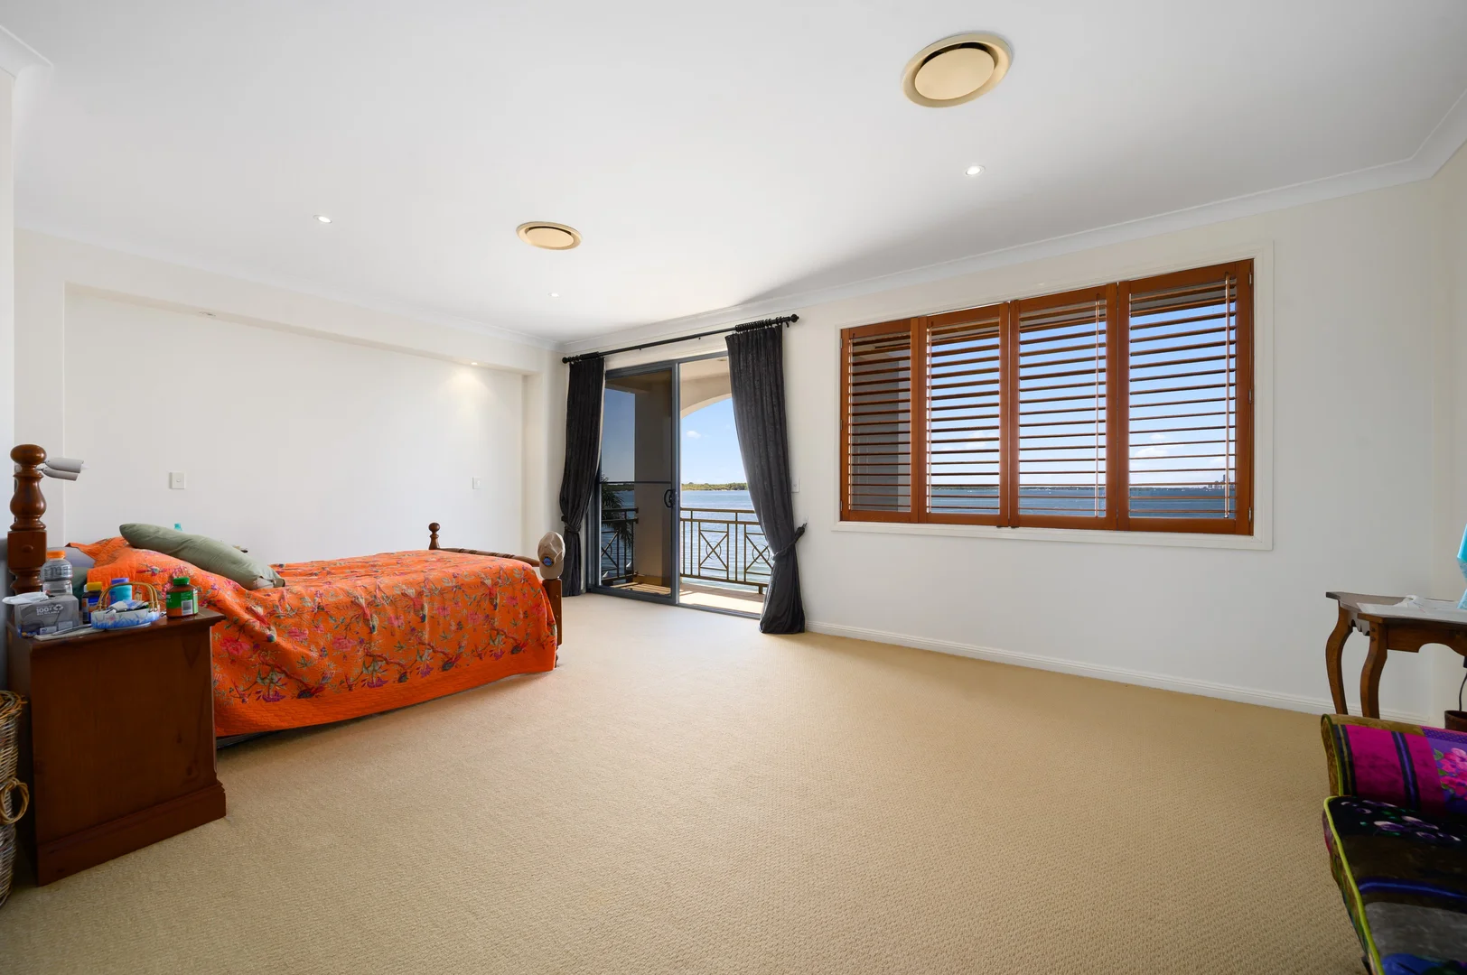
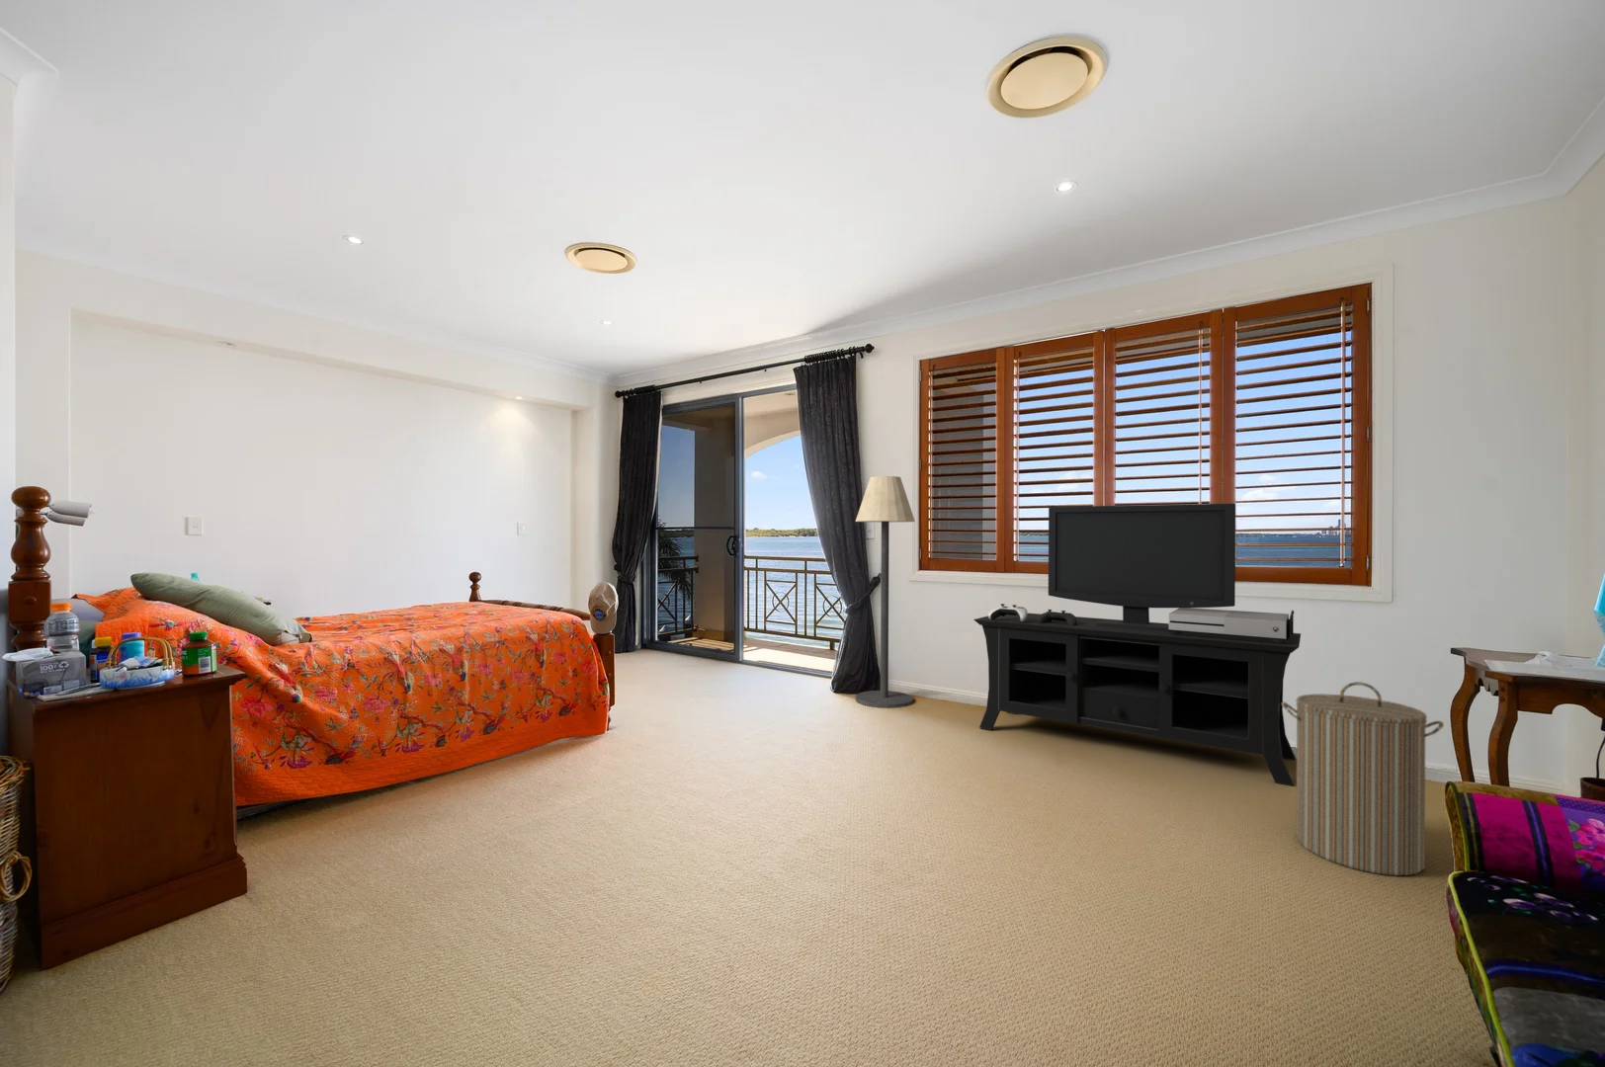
+ laundry hamper (1357, 767)
+ floor lamp (885, 588)
+ media console (1125, 624)
